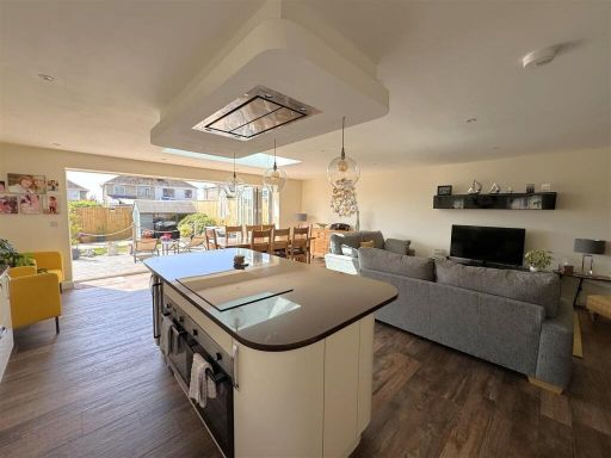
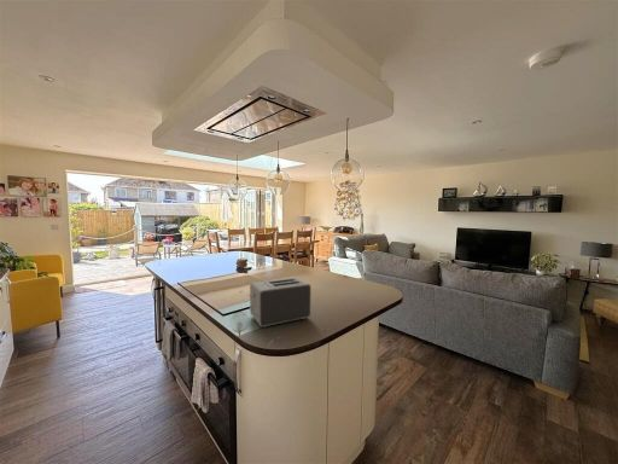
+ toaster (278, 300)
